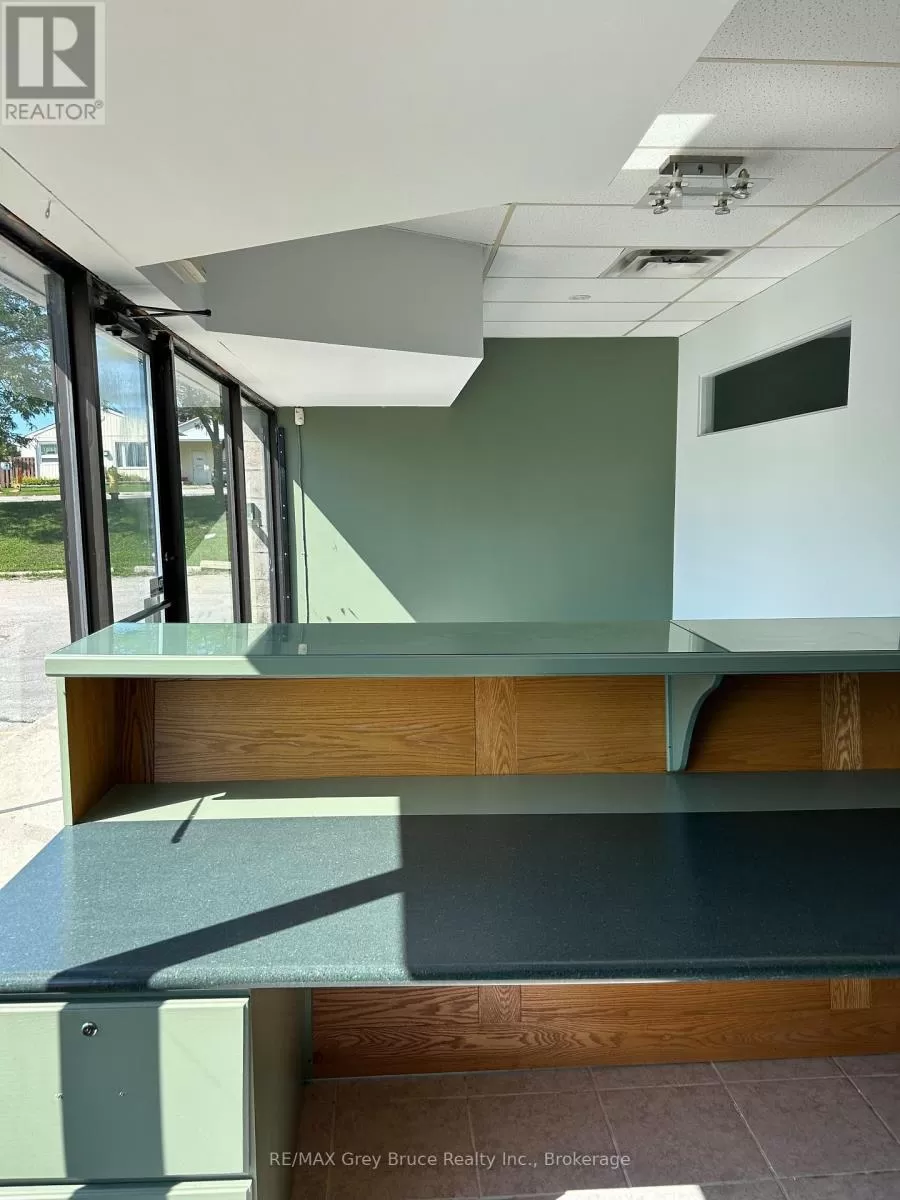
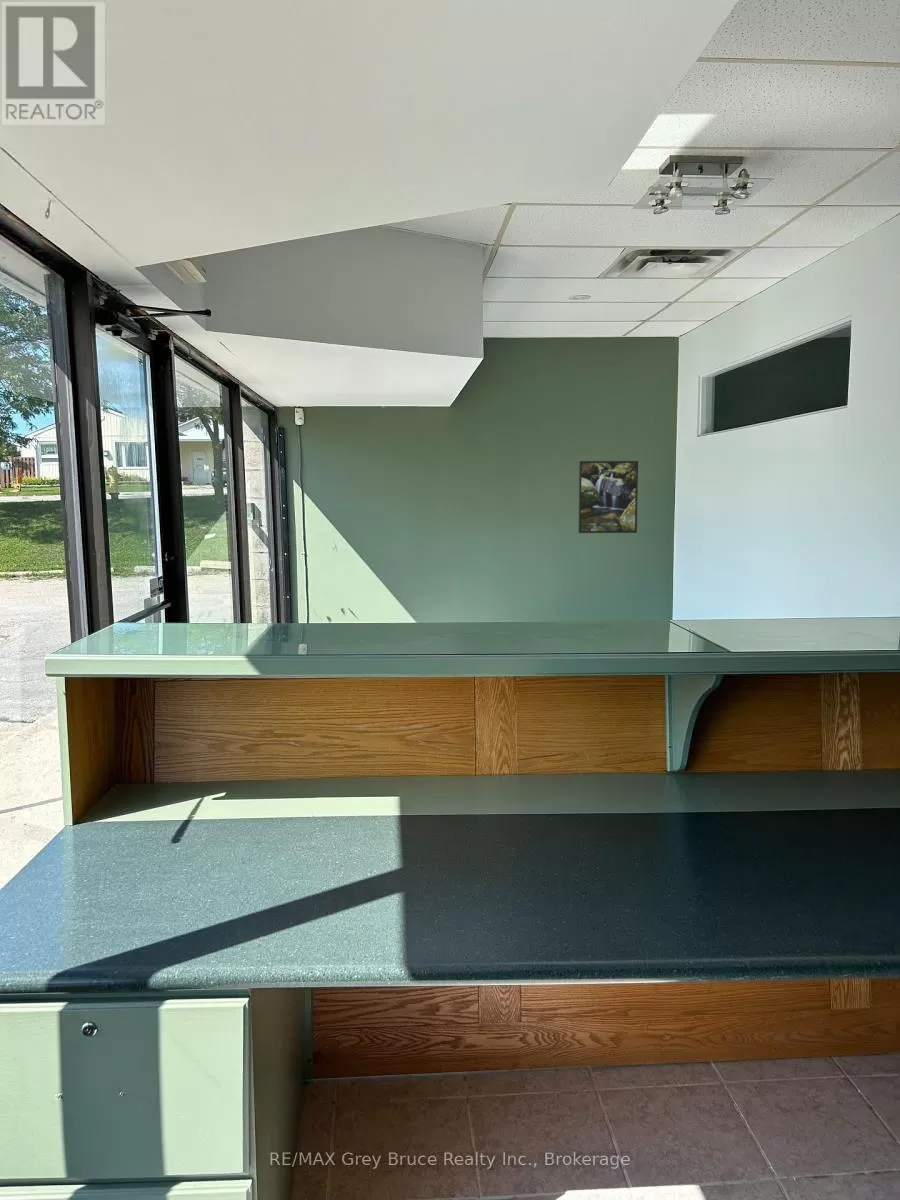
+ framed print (608, 497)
